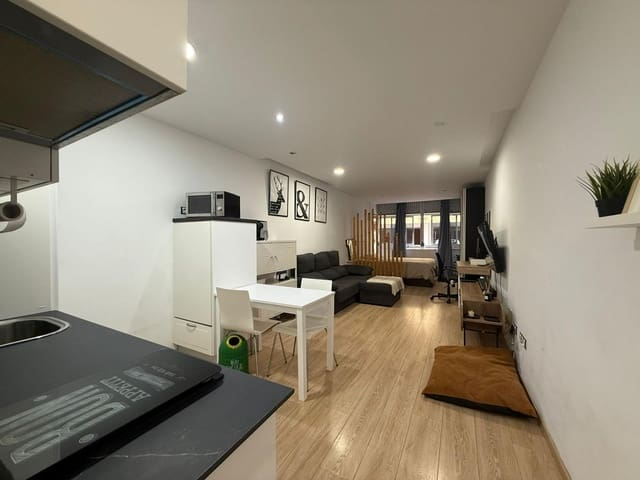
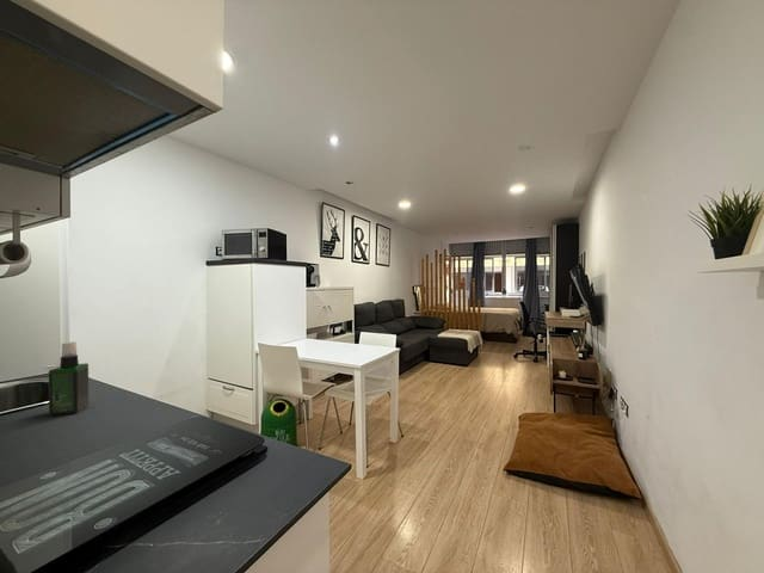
+ spray bottle (69, 376)
